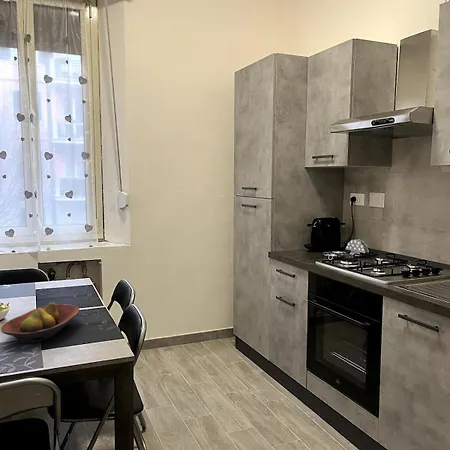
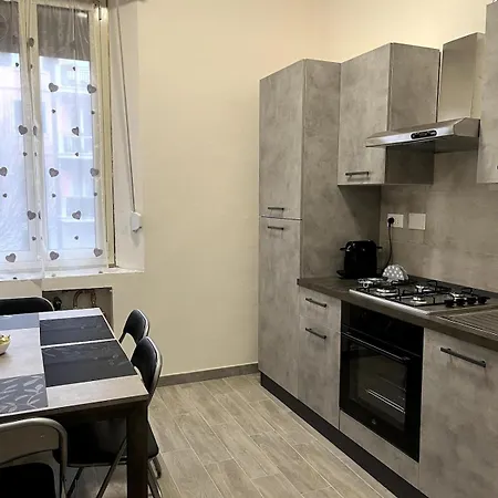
- fruit bowl (43, 319)
